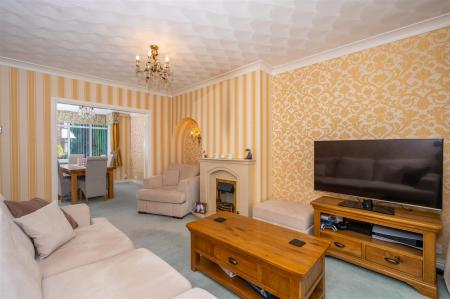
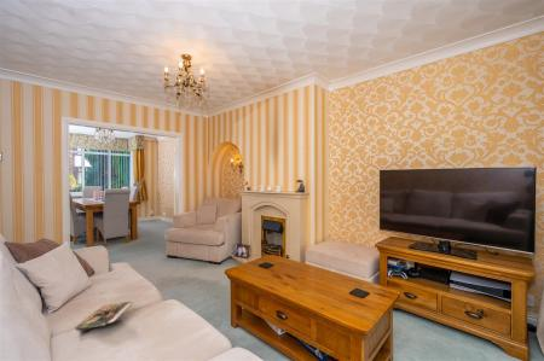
+ magazine (105, 314)
